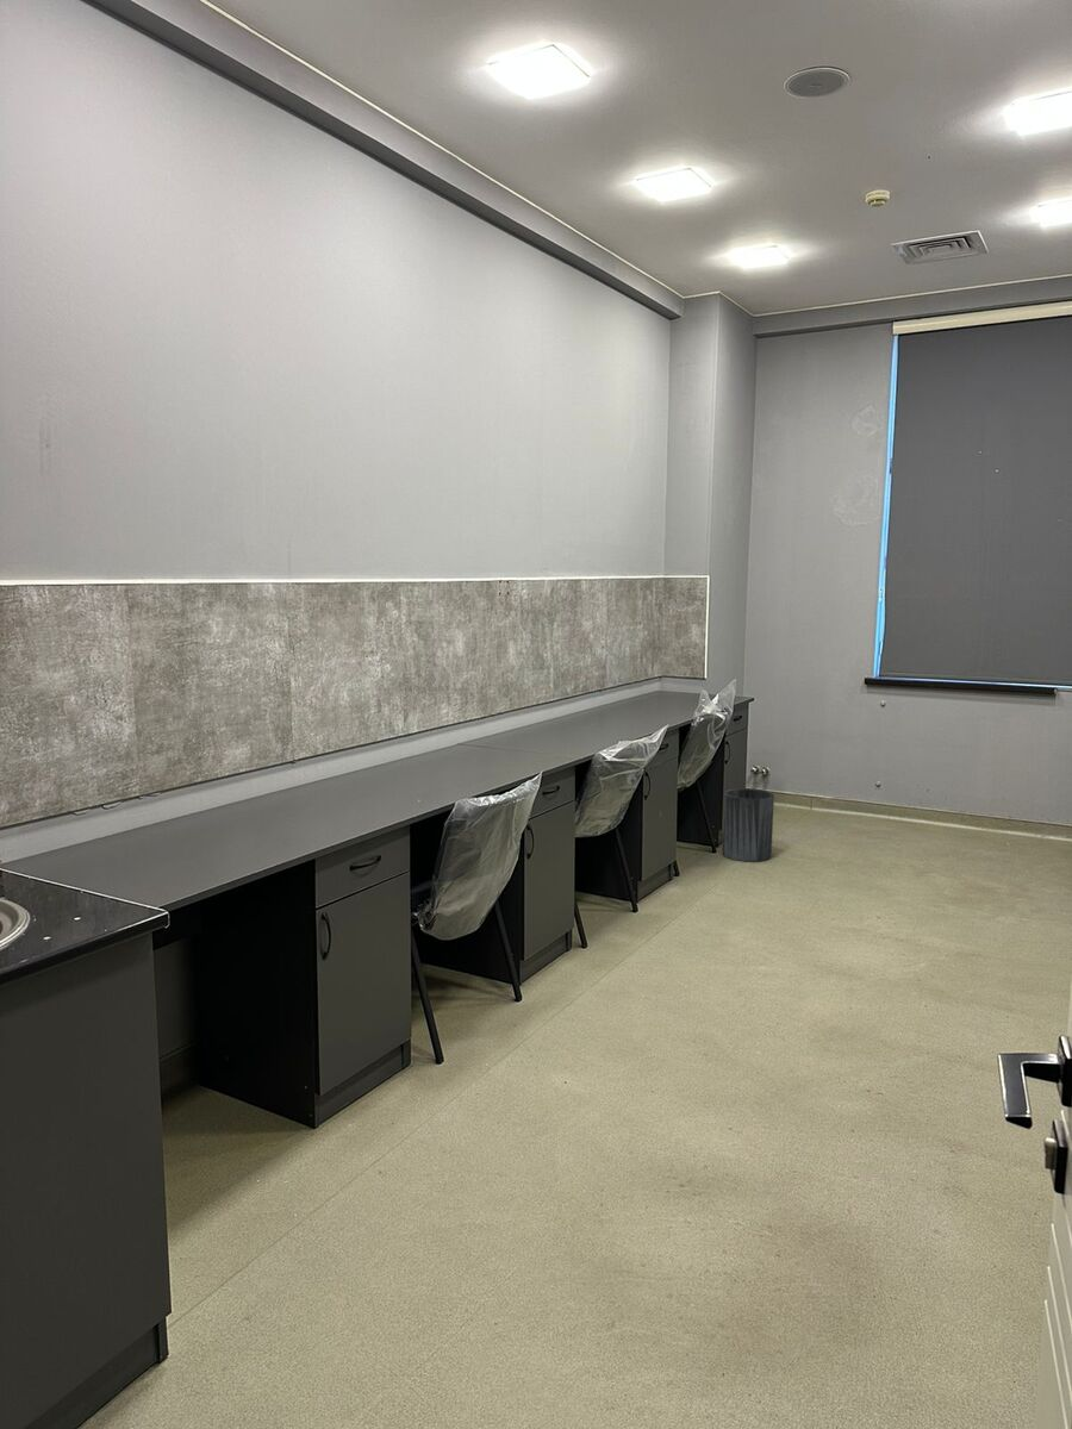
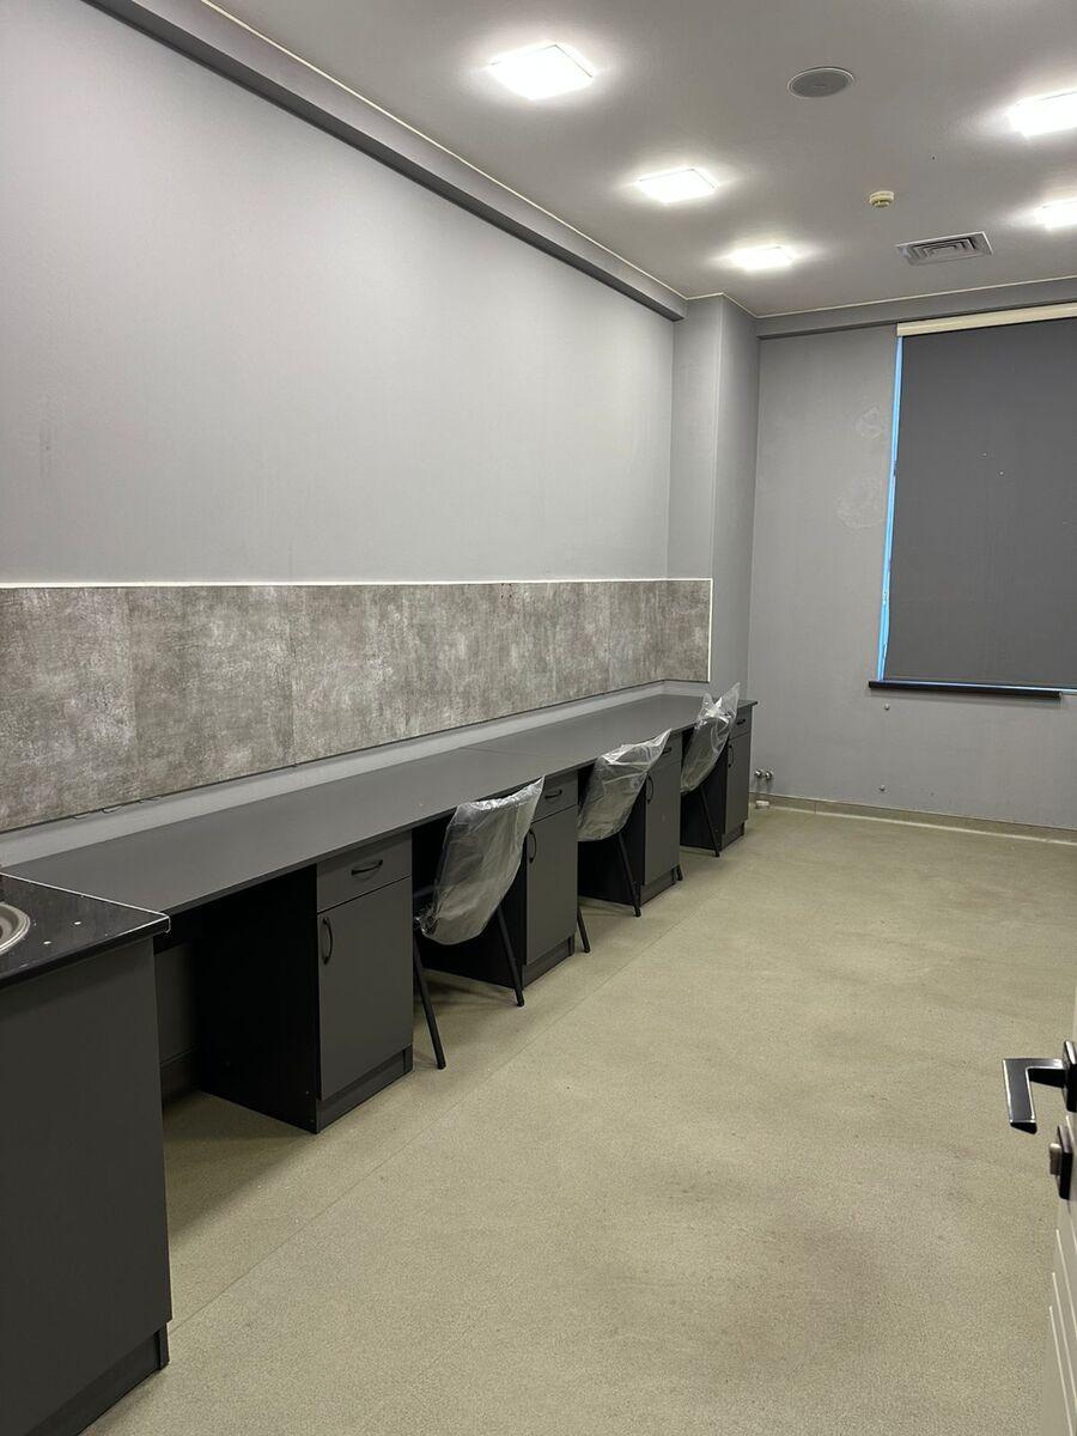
- trash can (747, 824)
